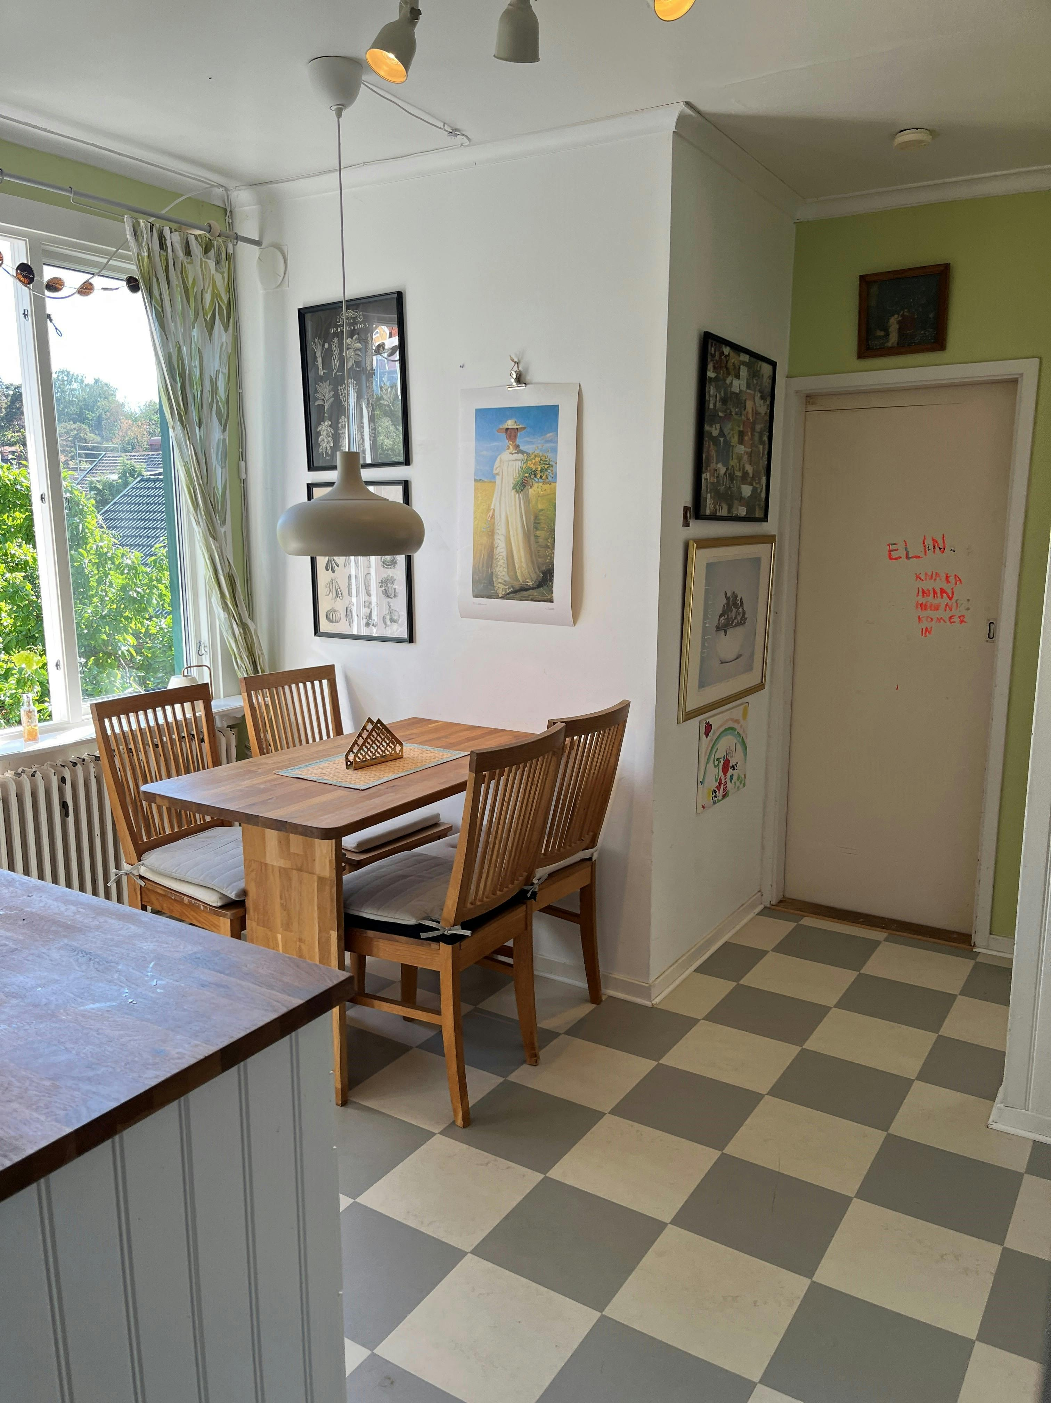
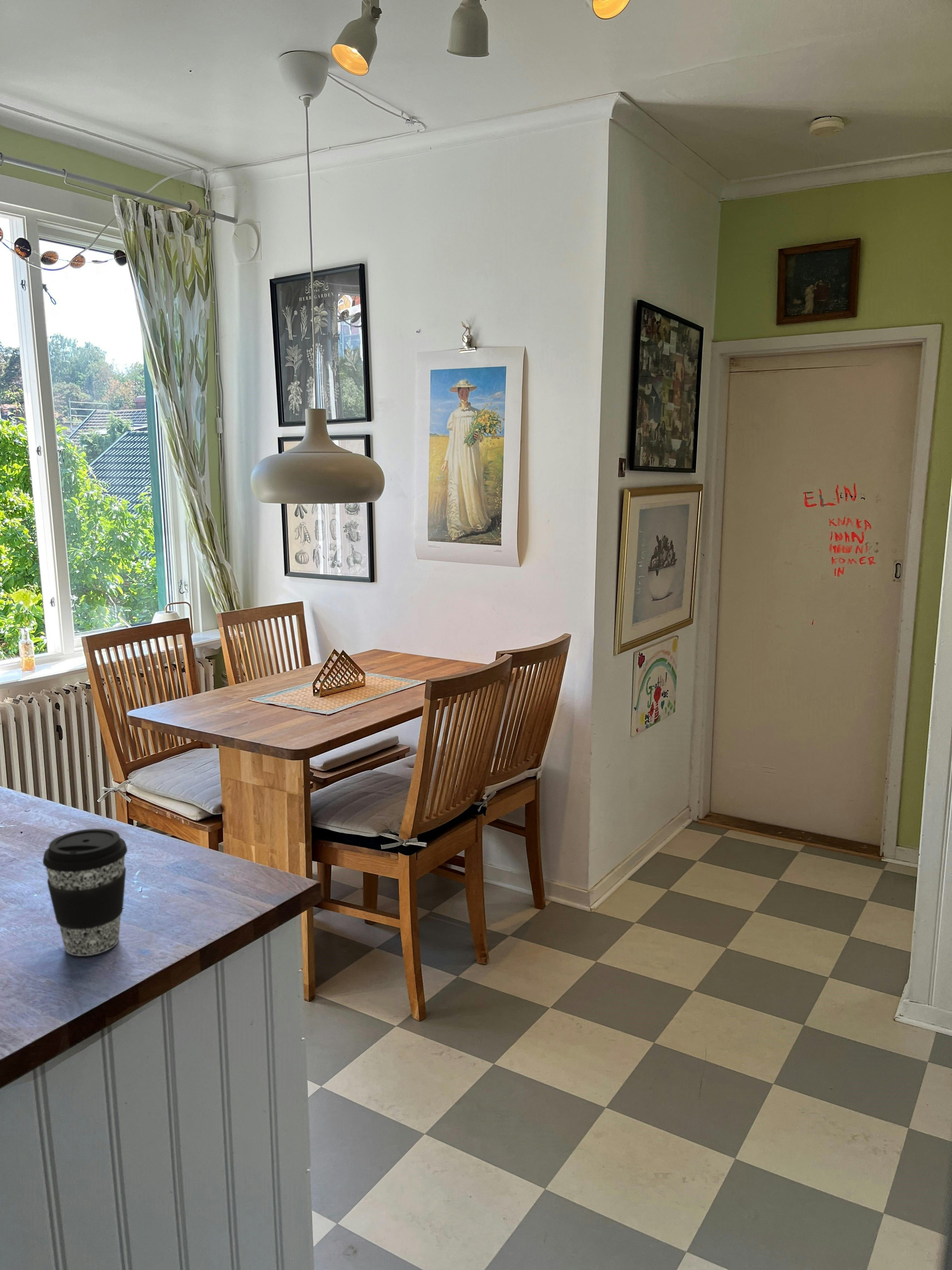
+ coffee cup (88, 892)
